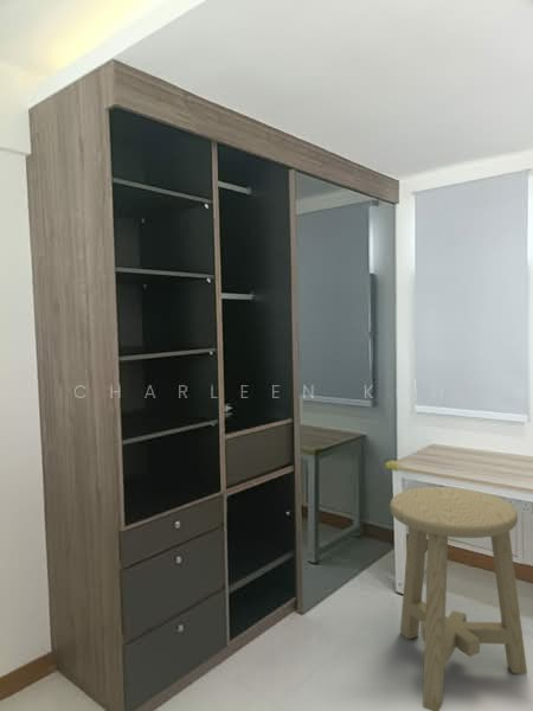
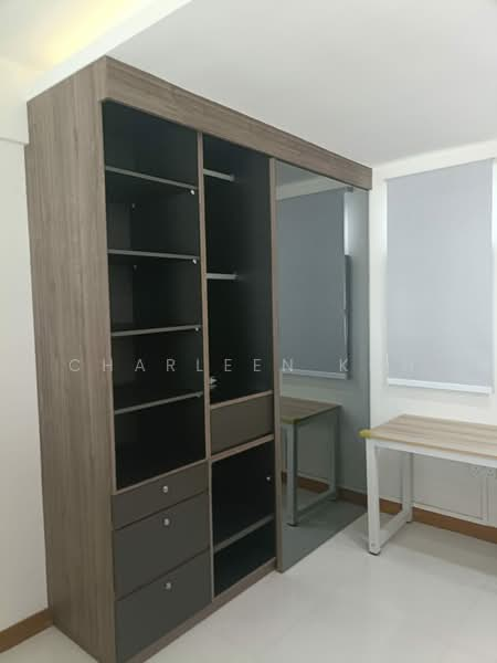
- stool (445, 587)
